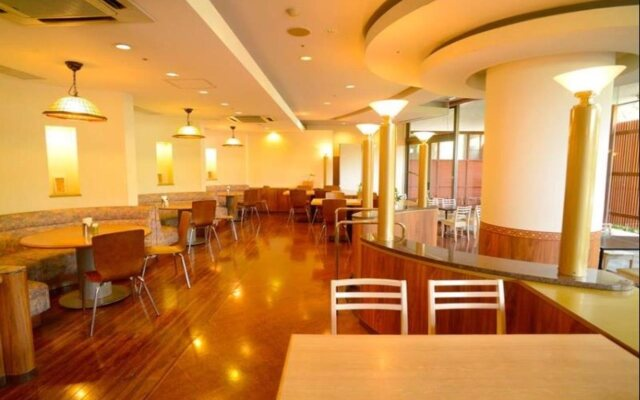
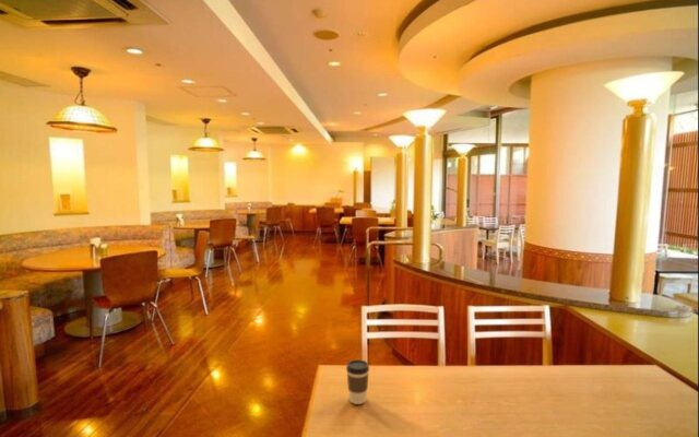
+ coffee cup (357, 381)
